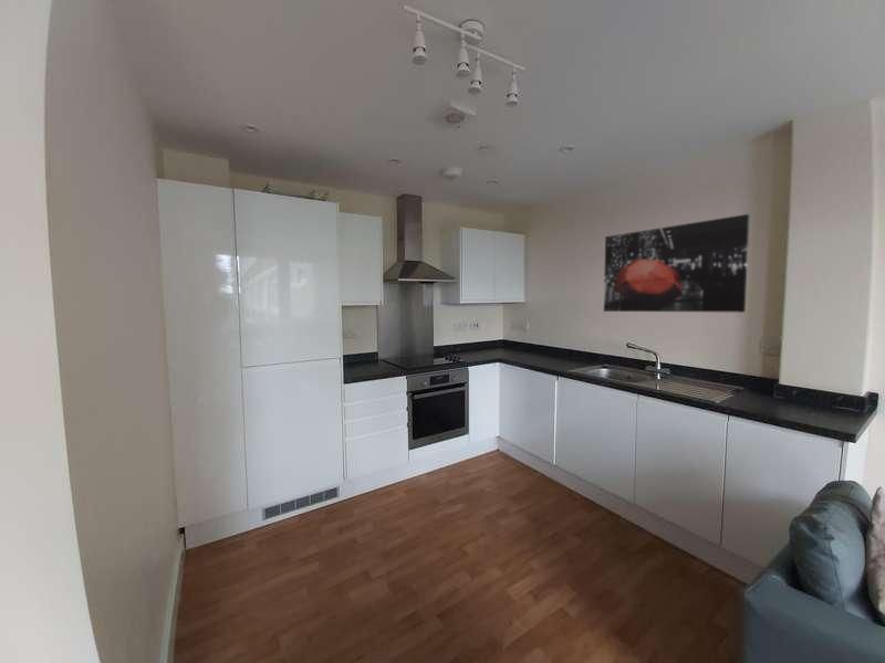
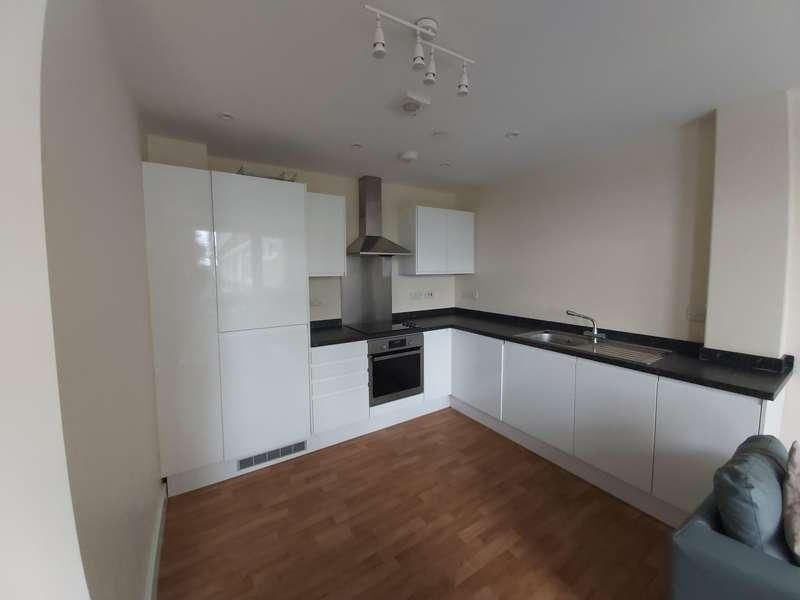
- wall art (666, 270)
